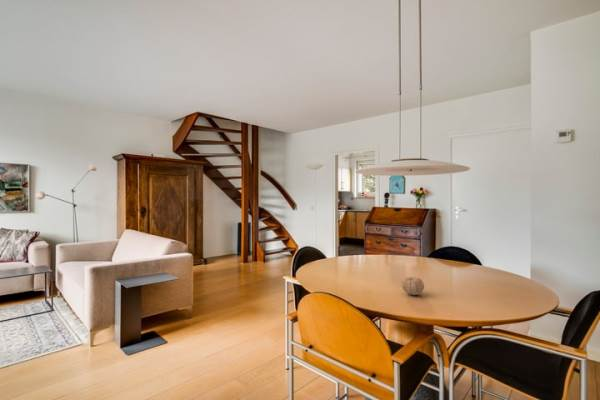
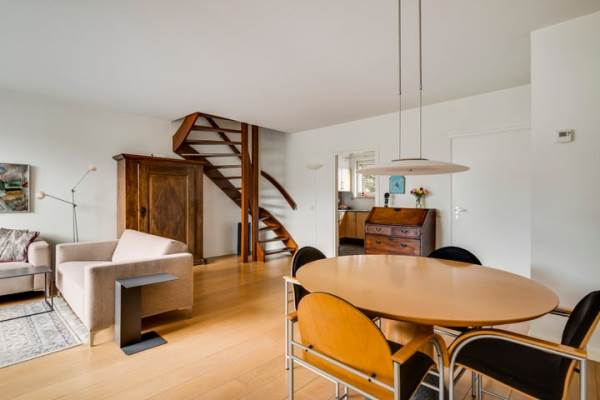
- fruit (412, 286)
